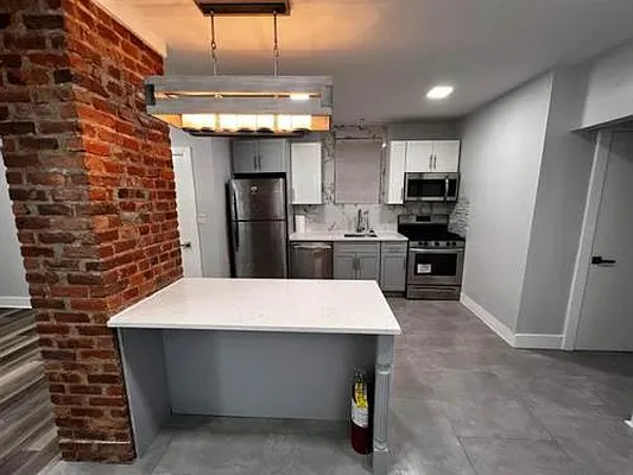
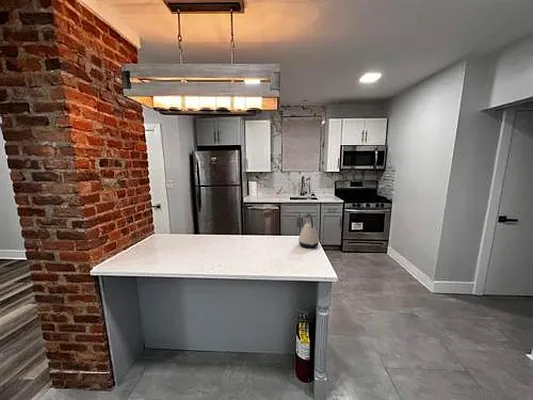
+ kettle (308, 229)
